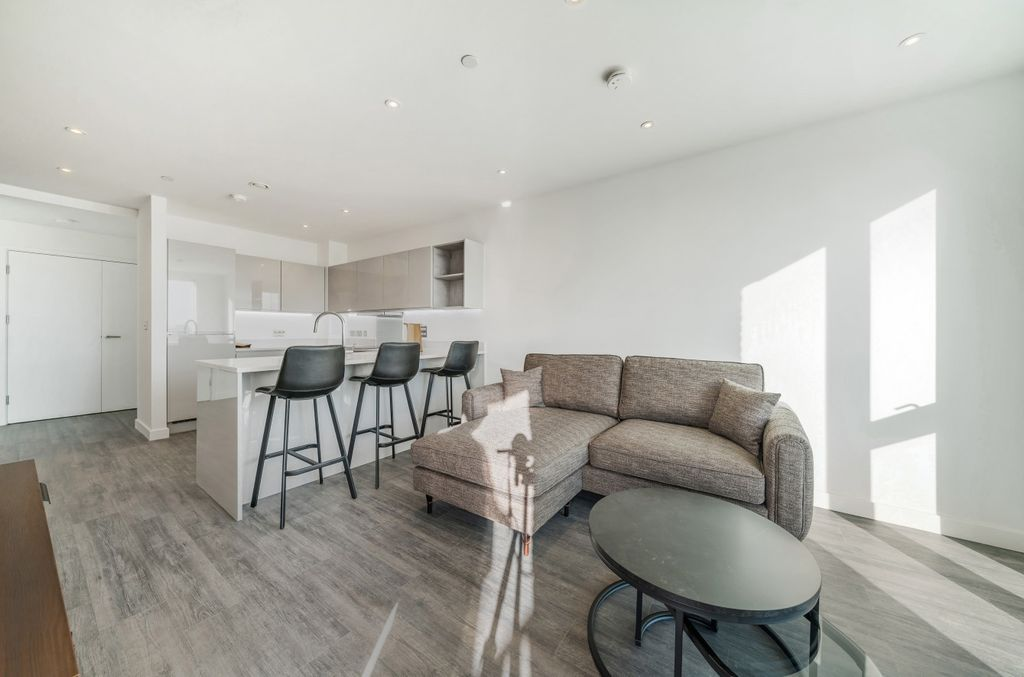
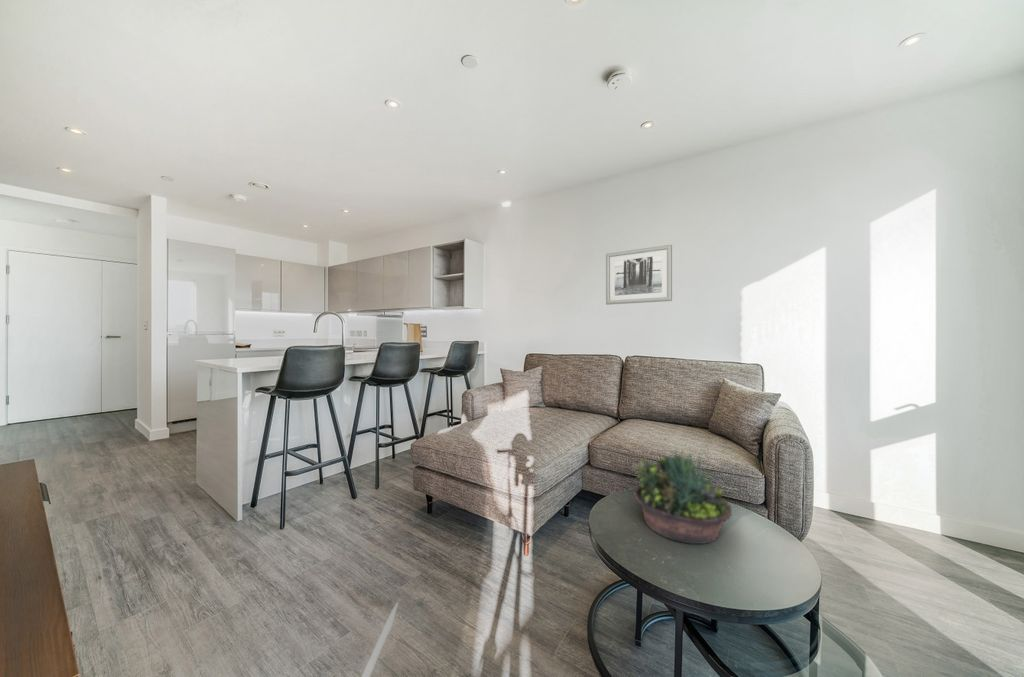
+ wall art (637, 276)
+ succulent planter (680, 485)
